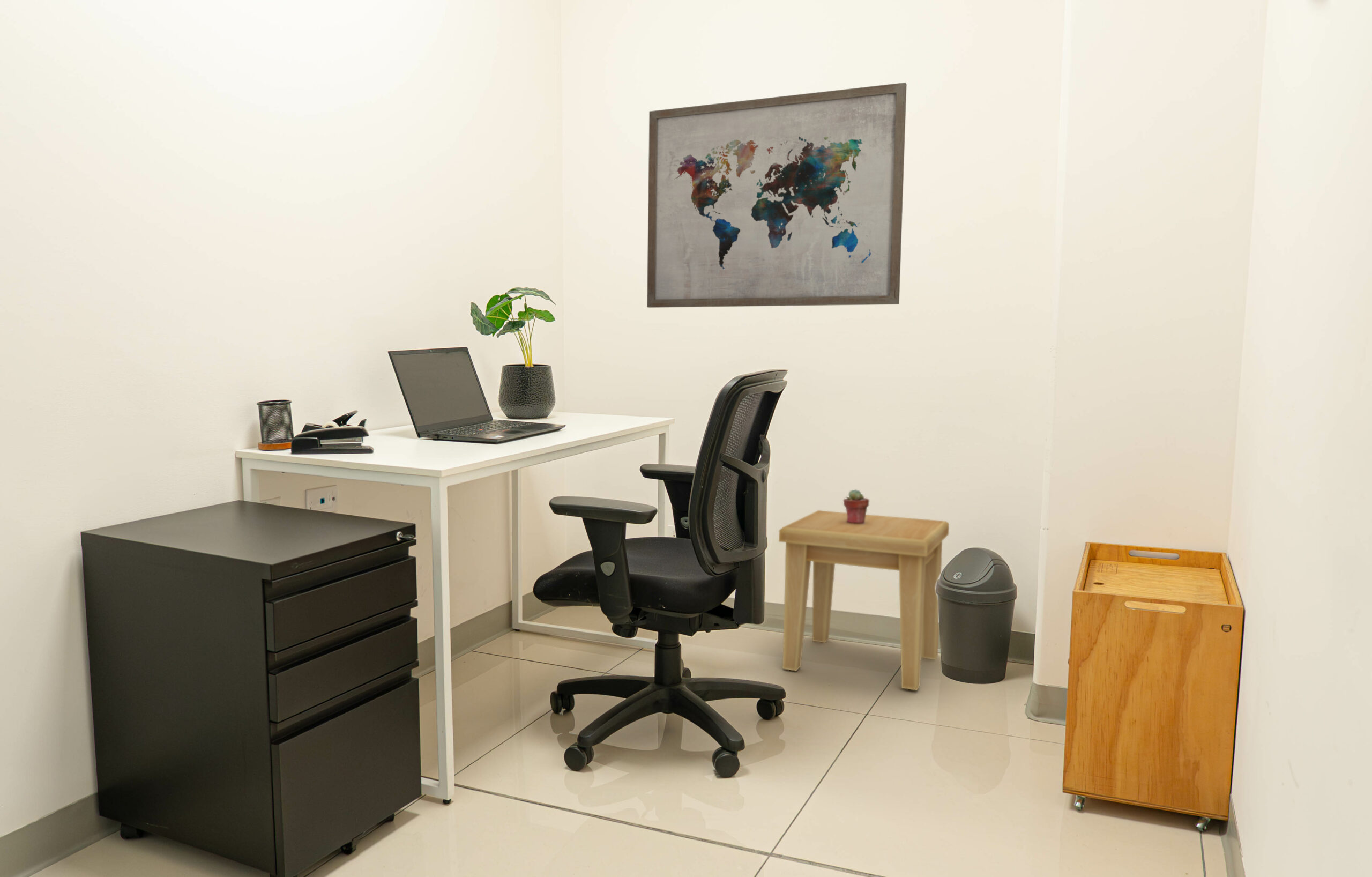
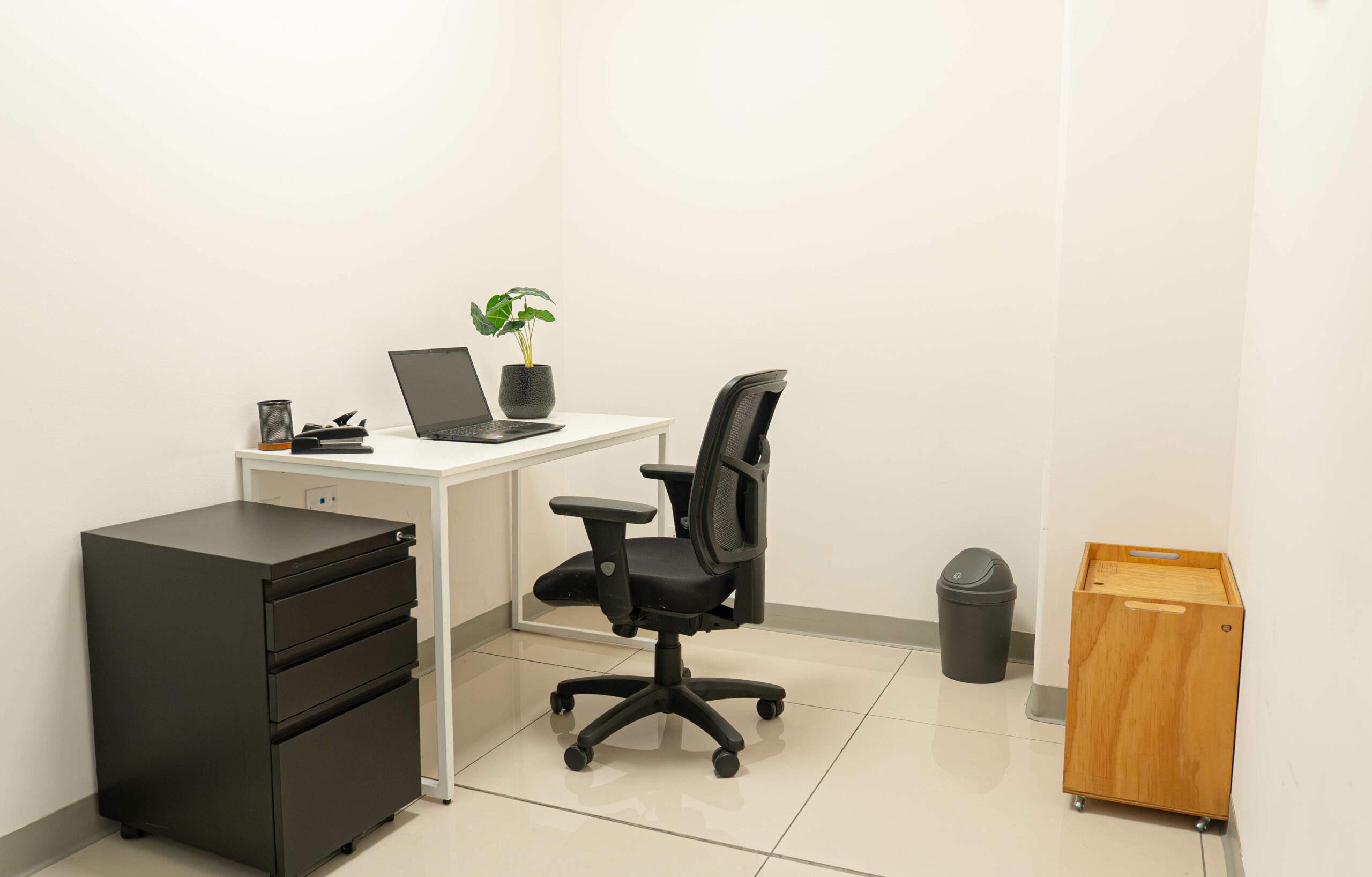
- potted succulent (856, 505)
- side table (868, 567)
- wall art (768, 203)
